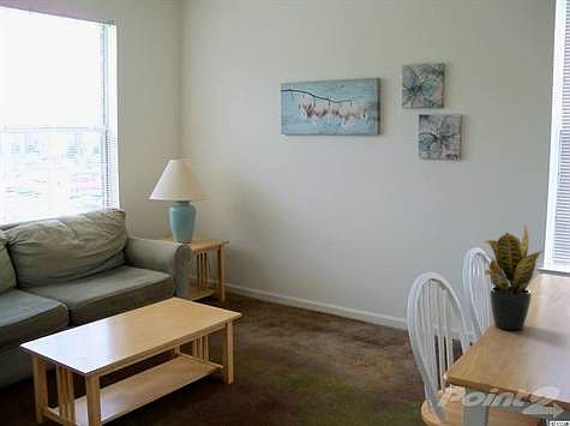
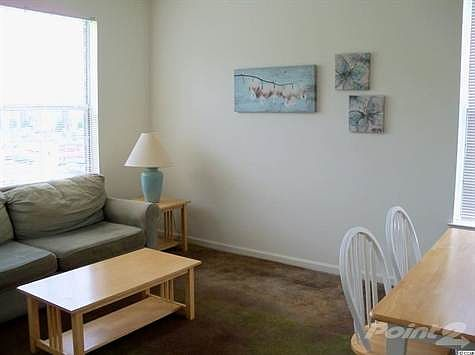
- potted plant (508, 272)
